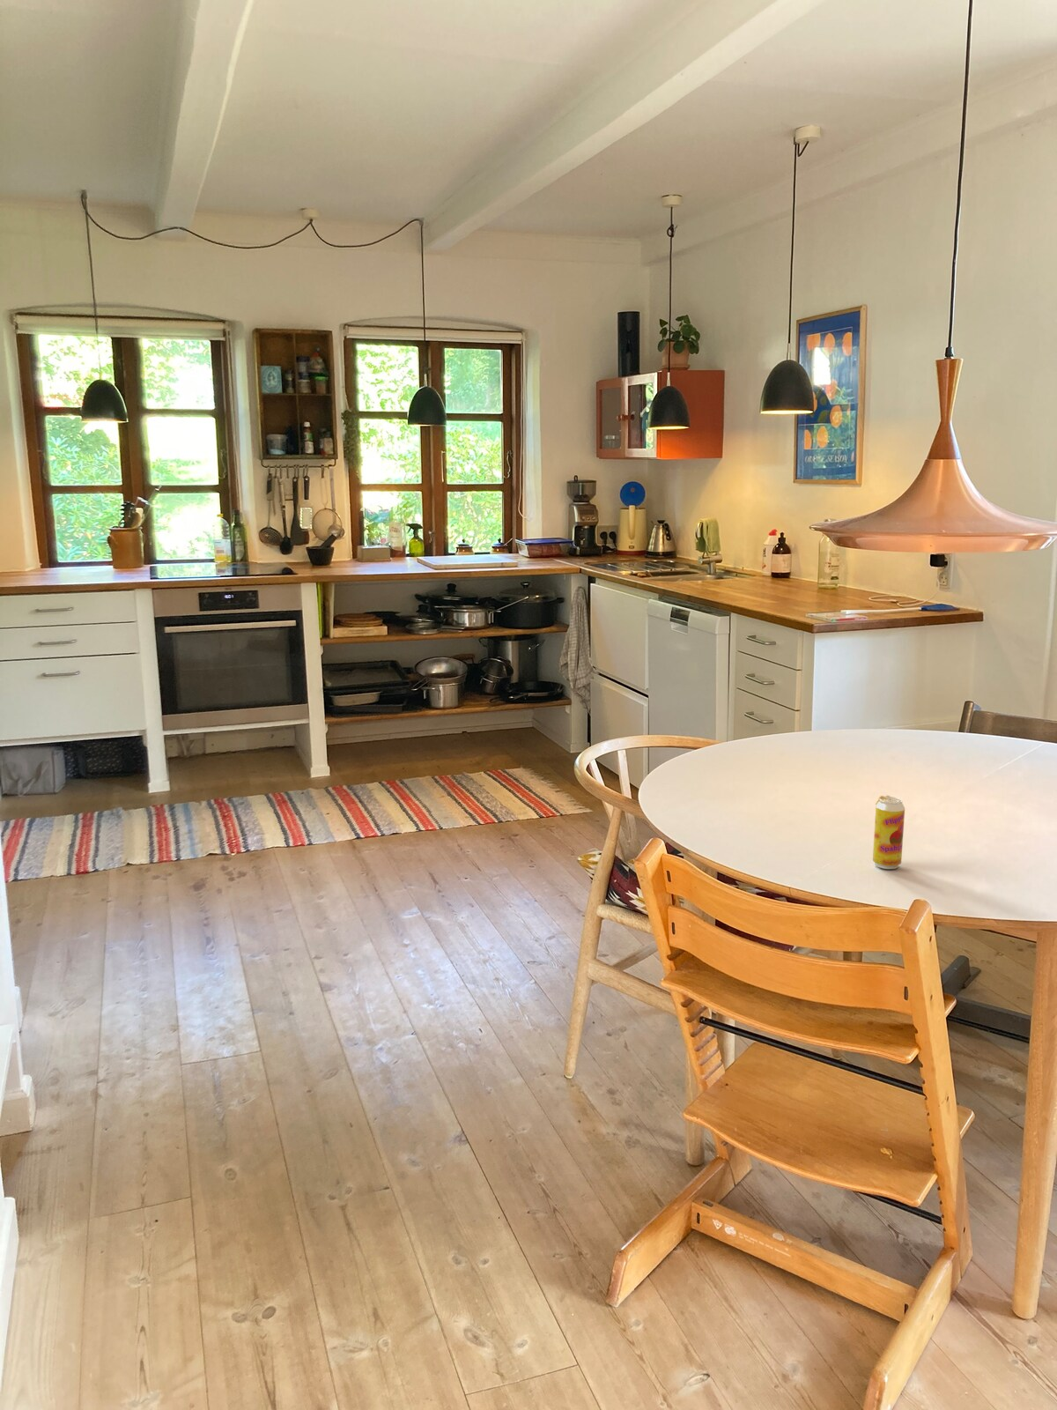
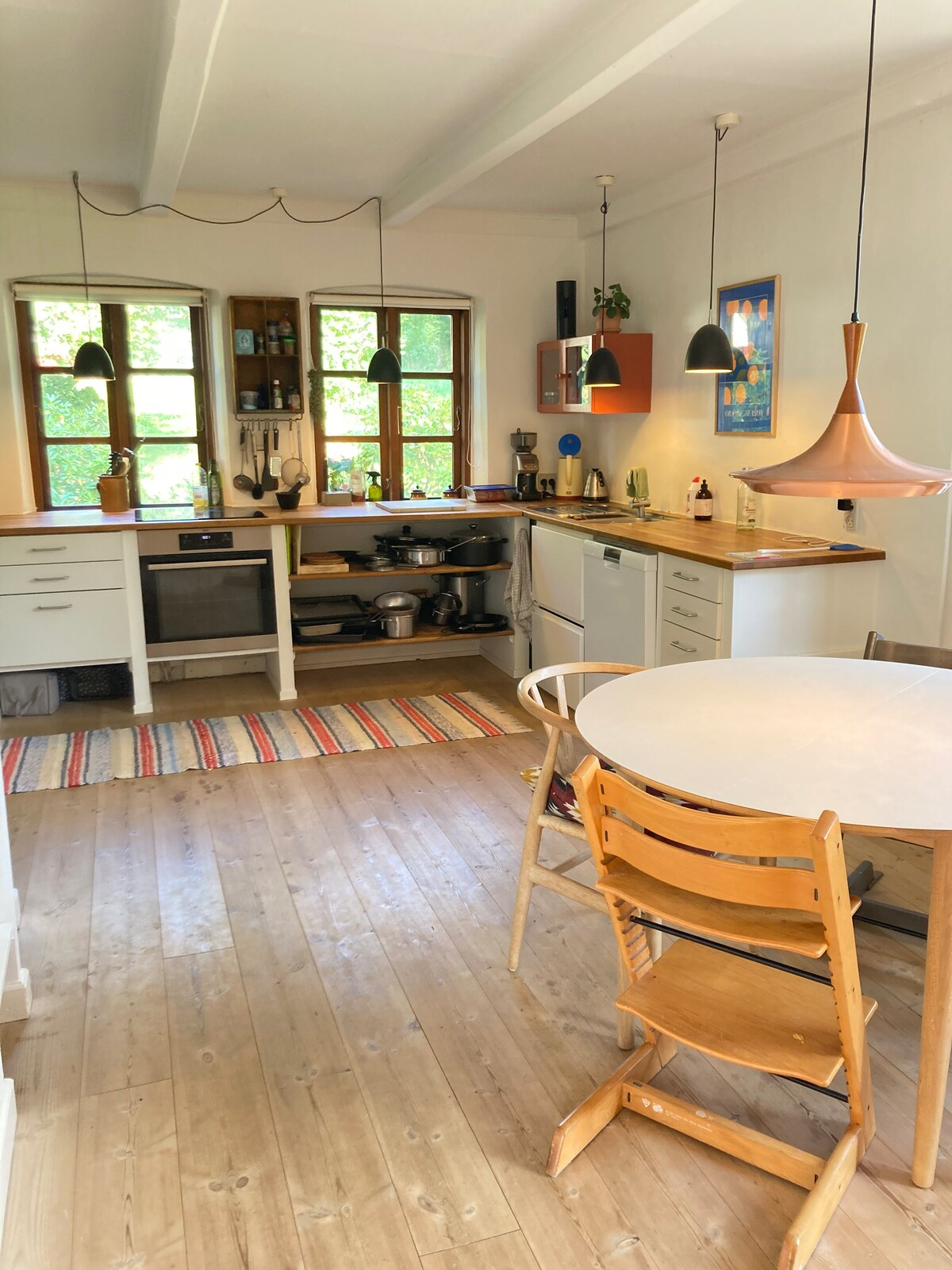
- beverage can (888, 832)
